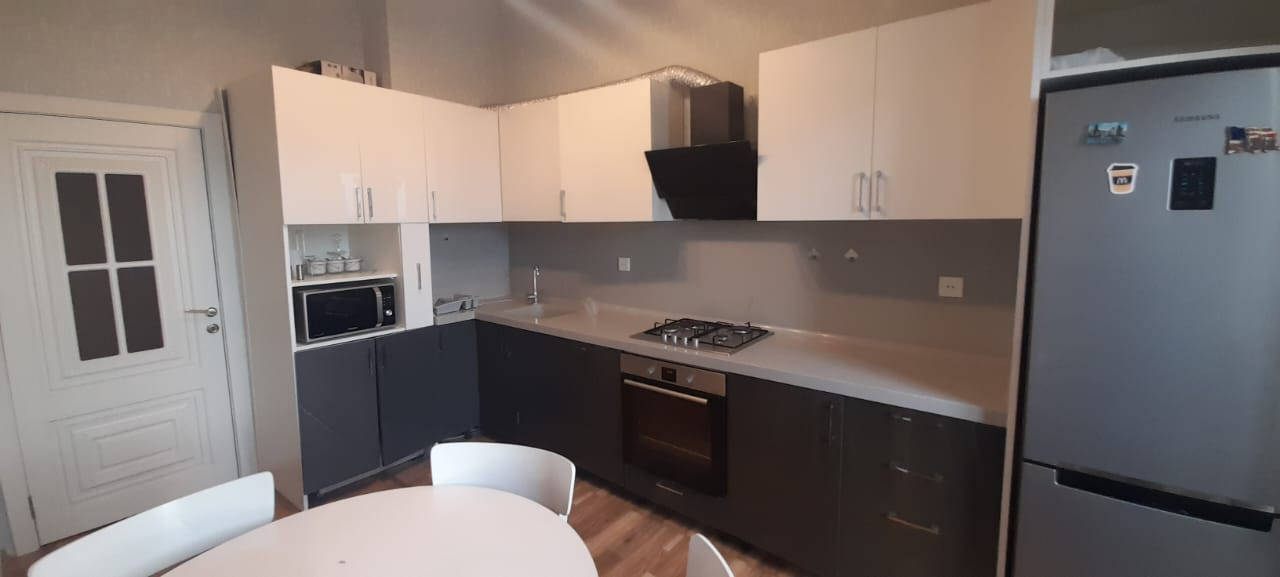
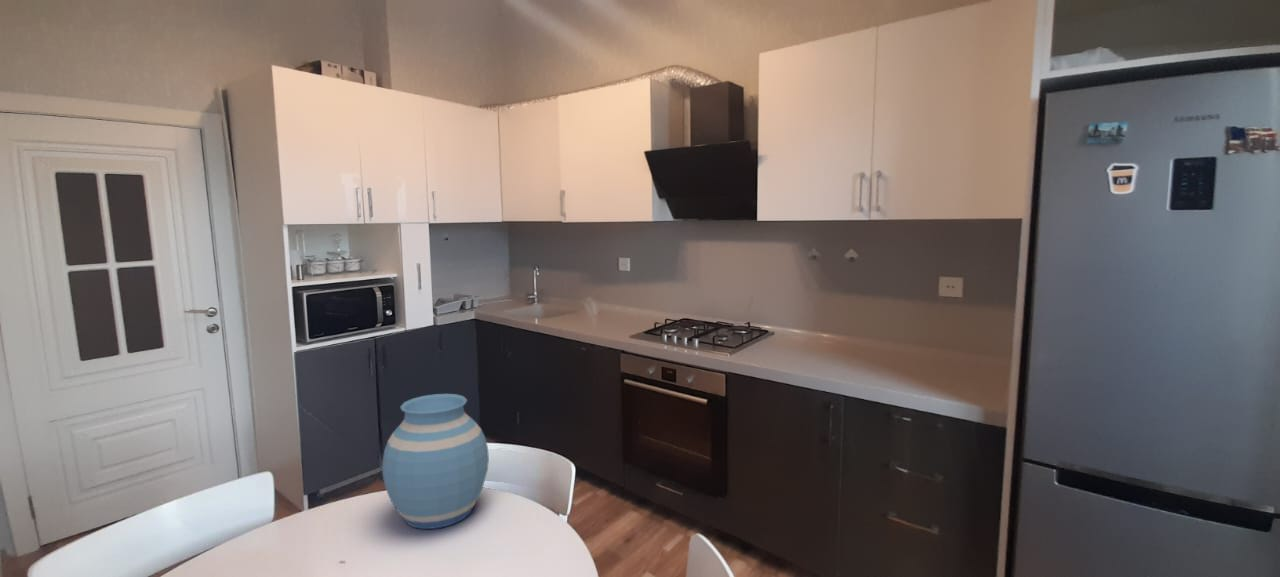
+ vase (436, 458)
